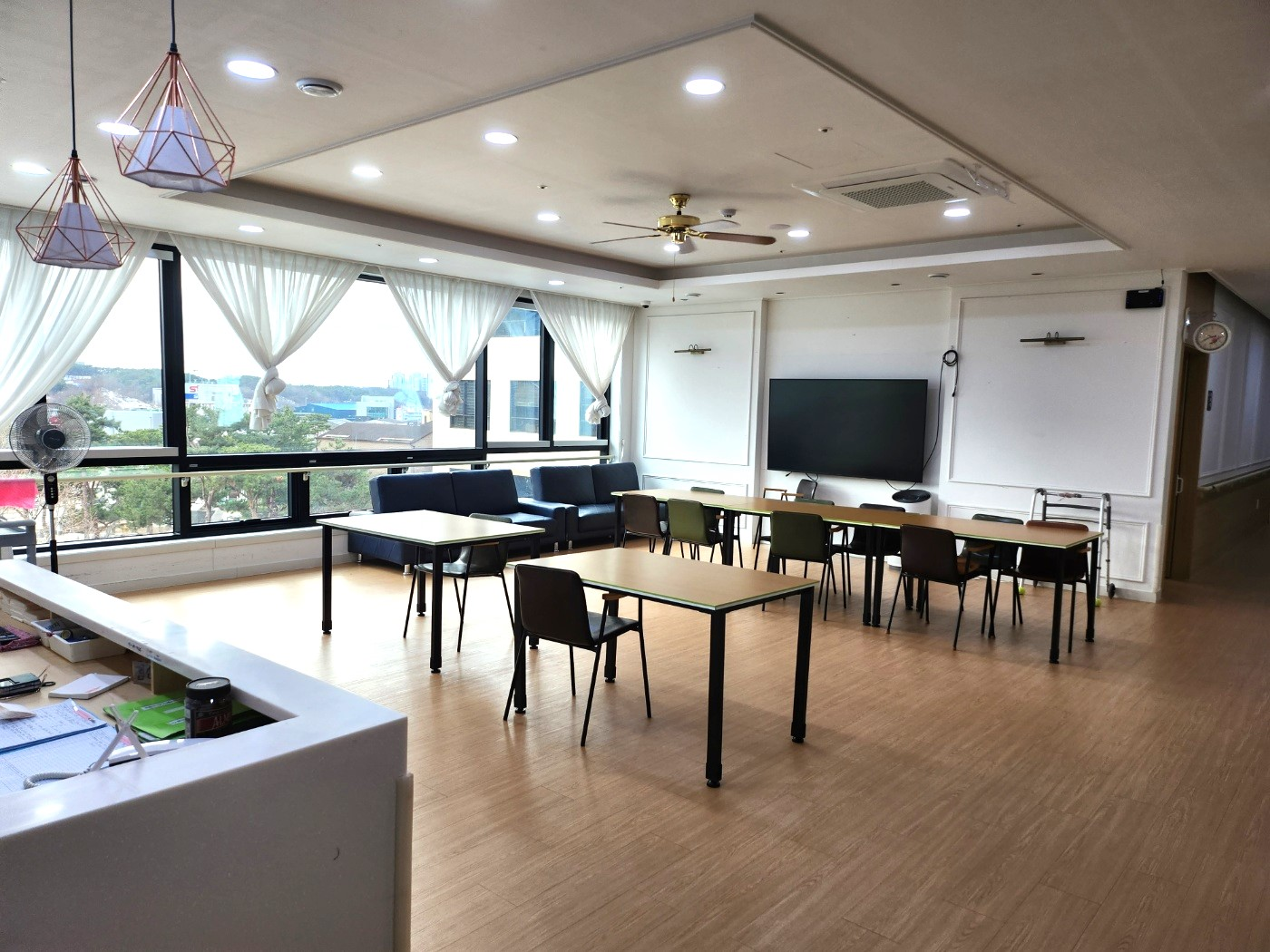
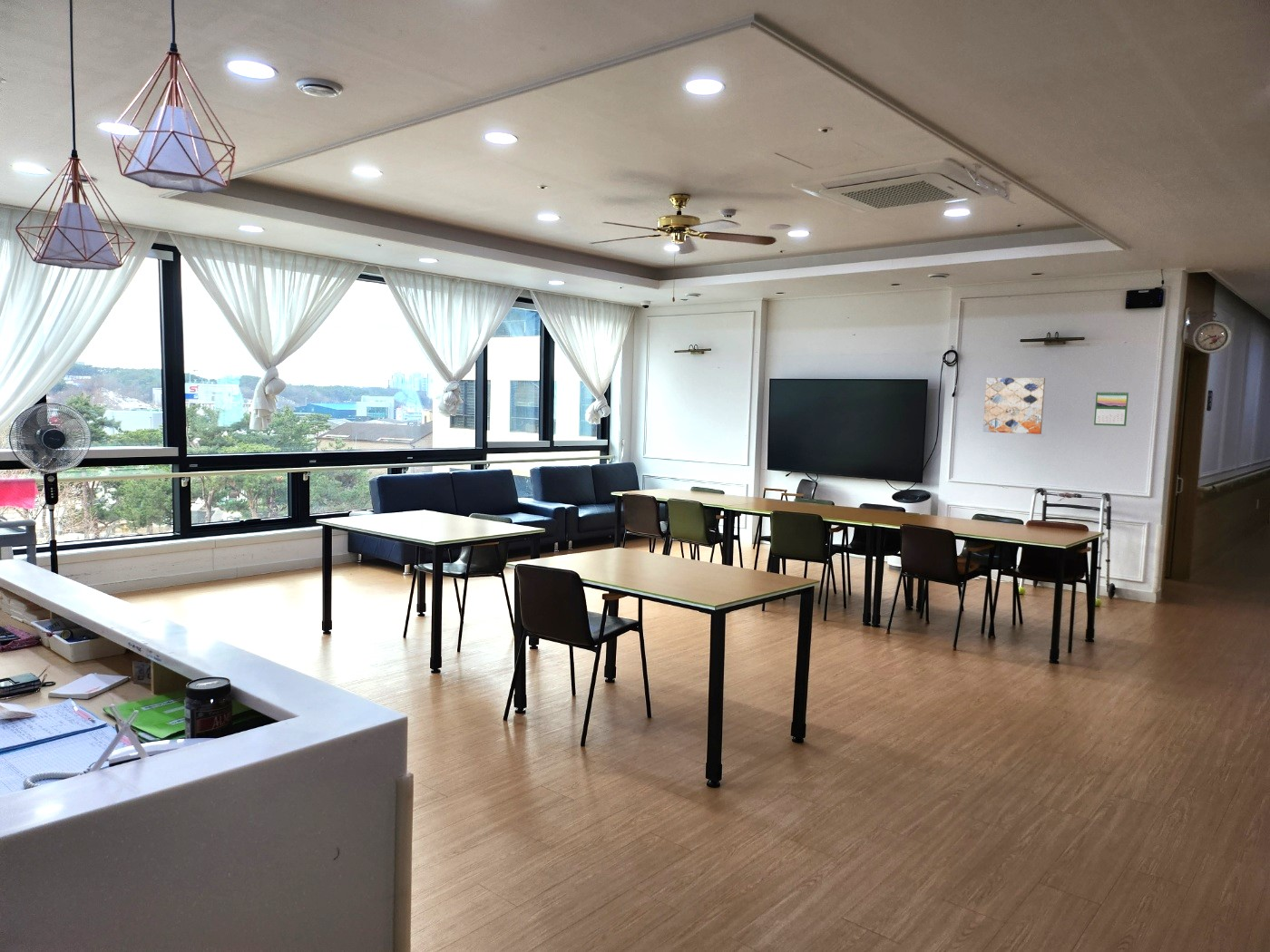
+ calendar (1110, 408)
+ wall art (1013, 405)
